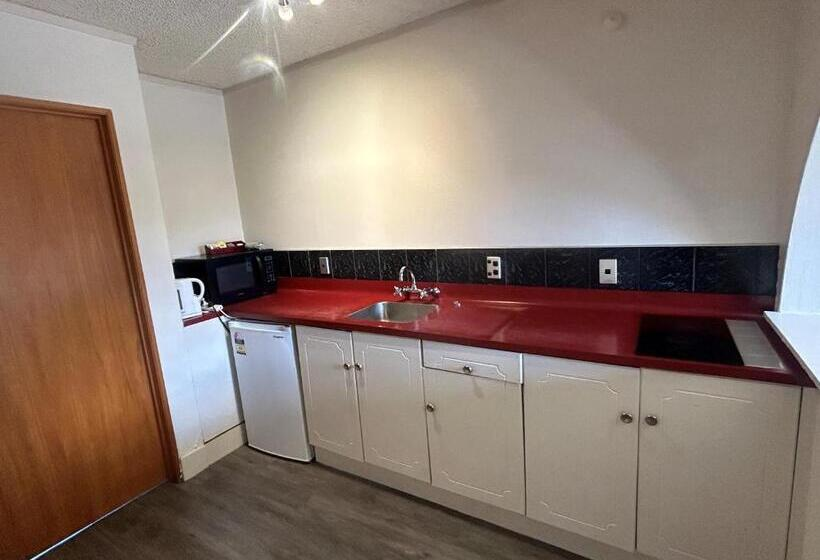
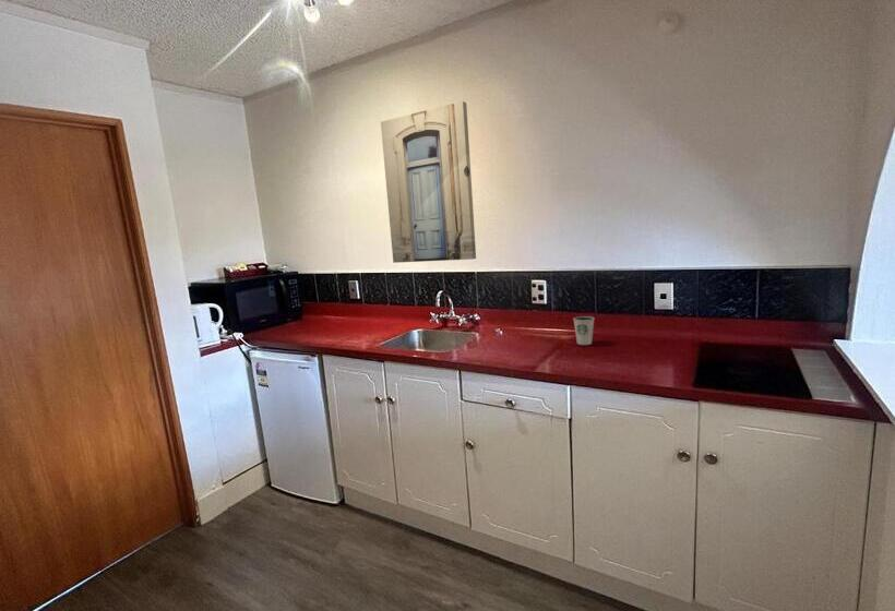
+ wall art (427, 188)
+ dixie cup (584, 331)
